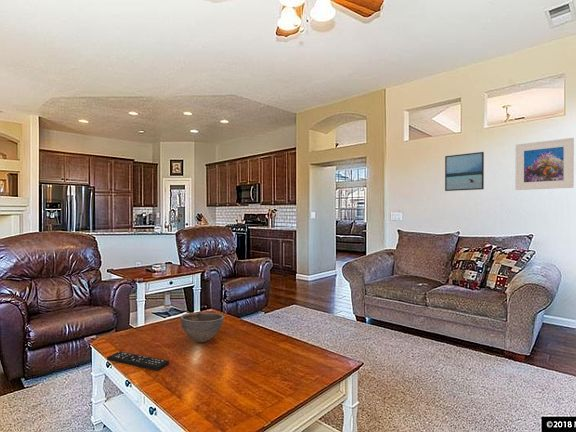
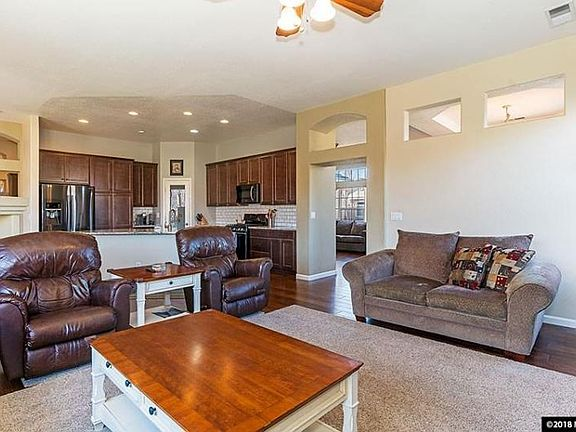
- remote control (137, 359)
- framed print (543, 165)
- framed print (463, 172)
- bowl (202, 327)
